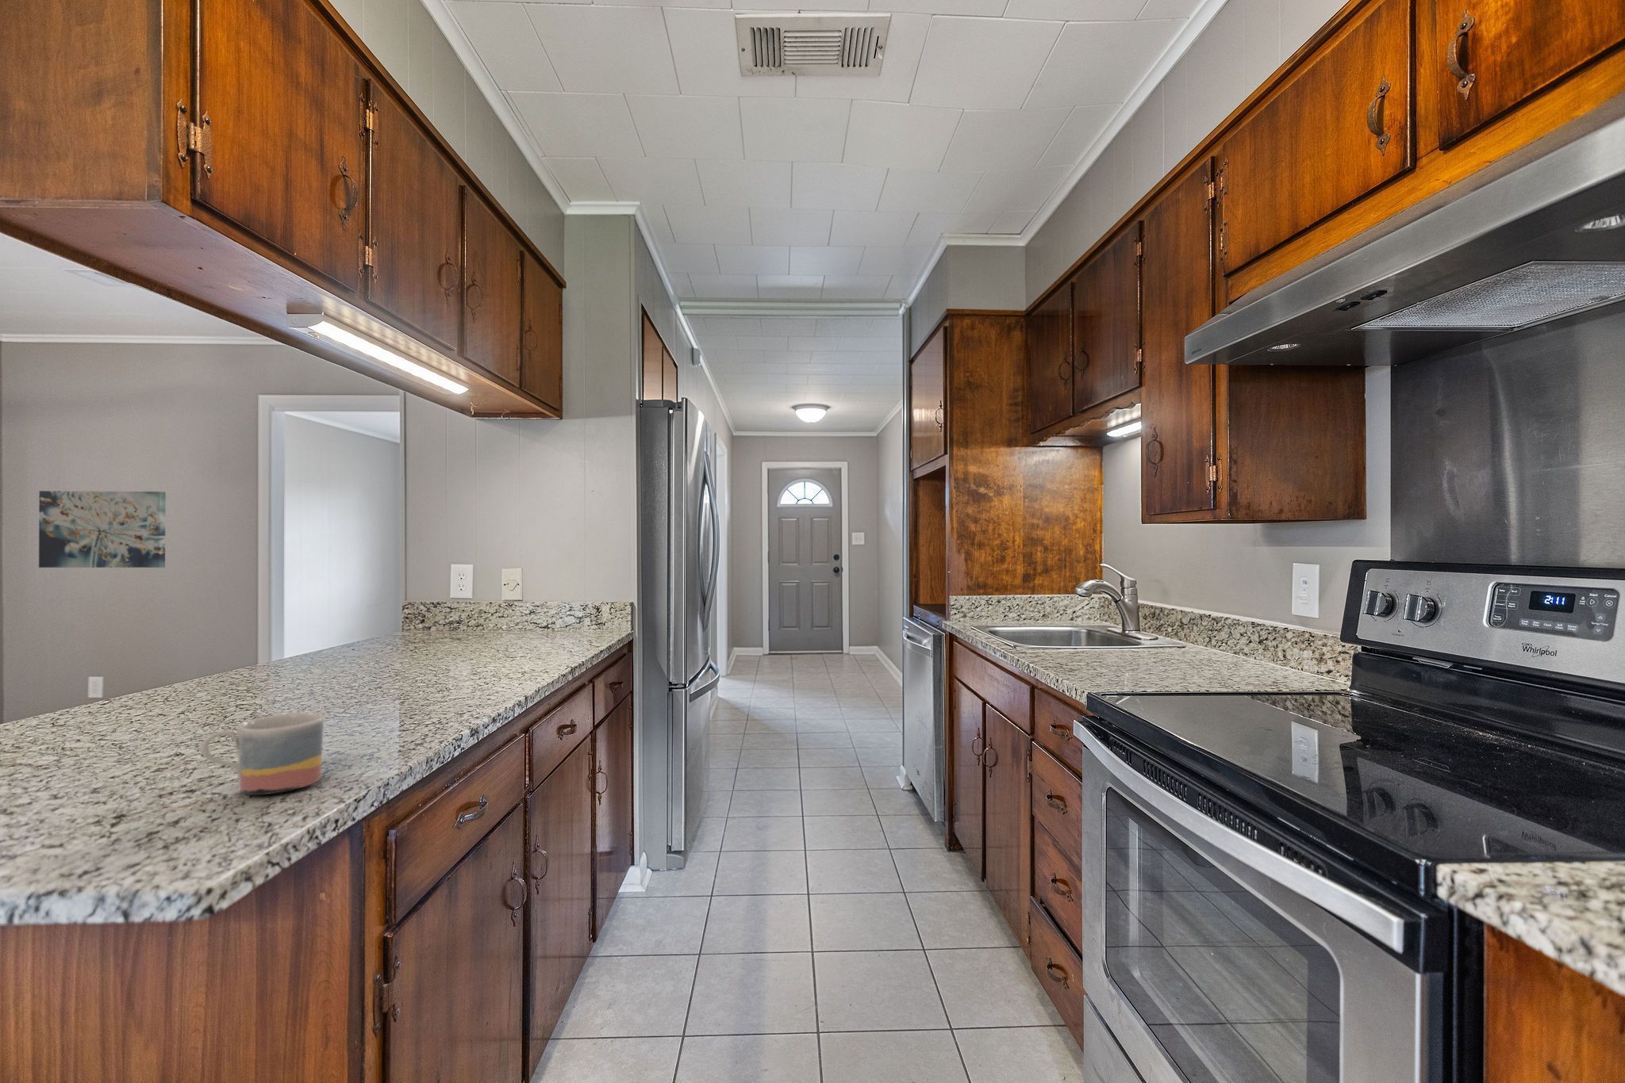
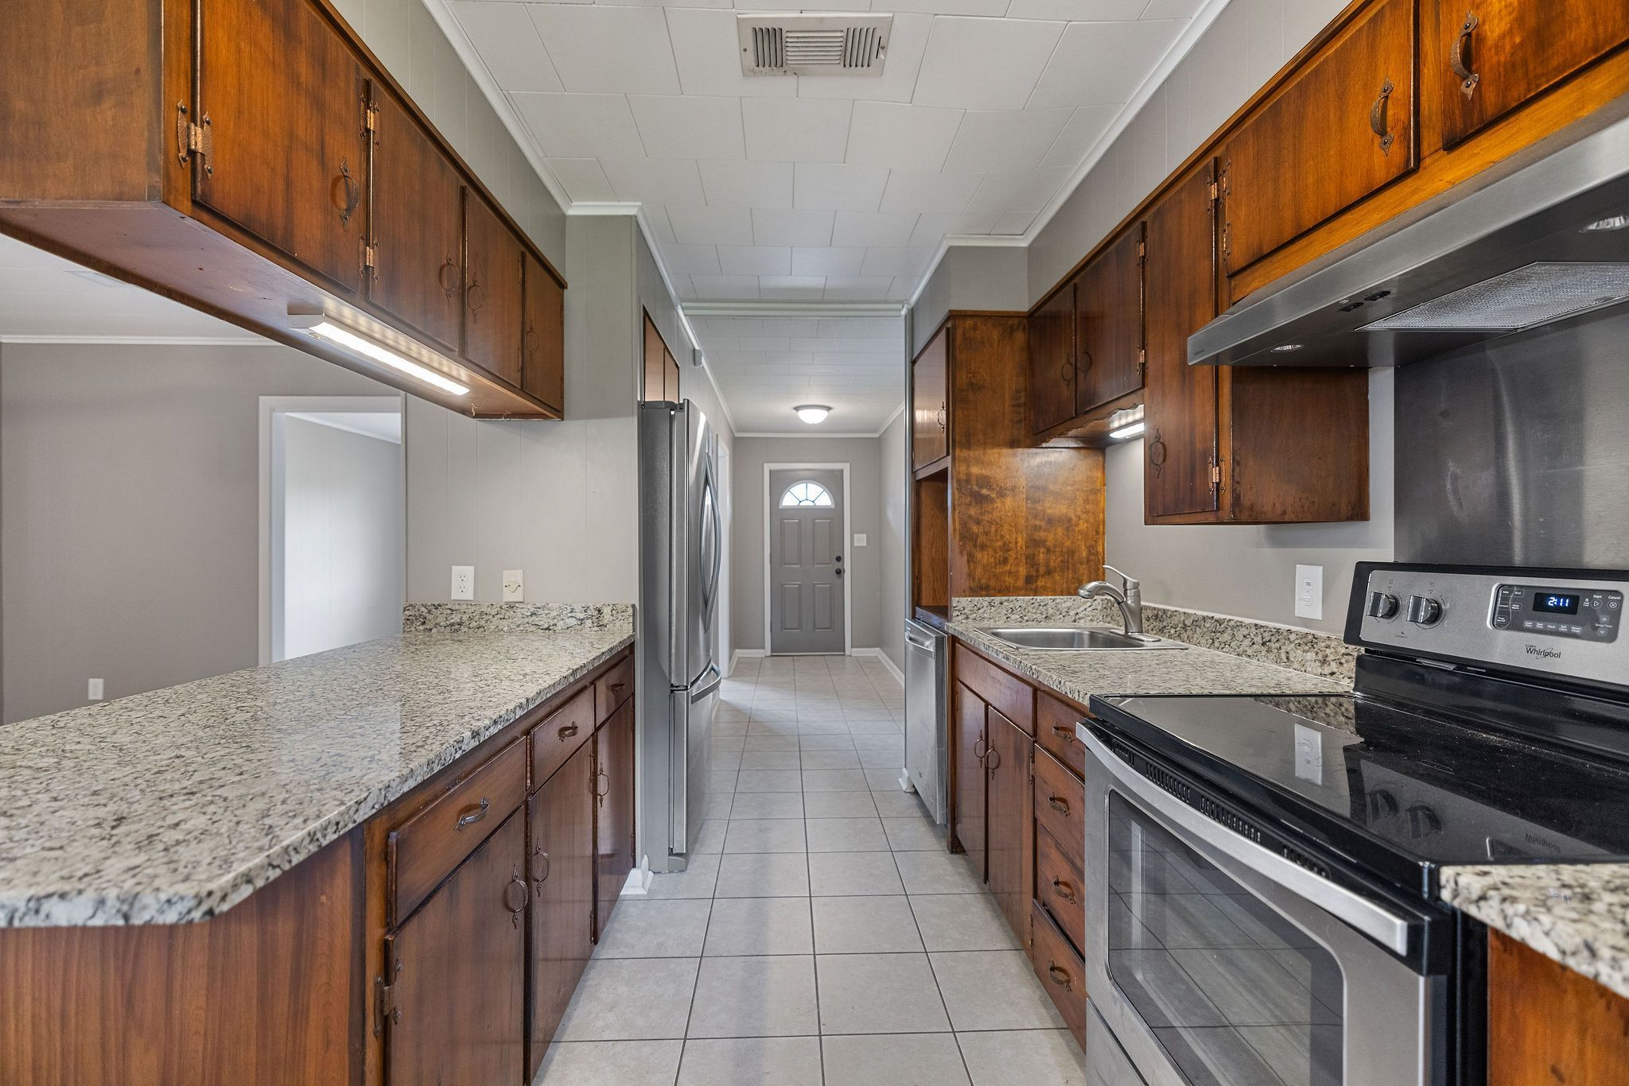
- mug (265, 755)
- wall art (103, 529)
